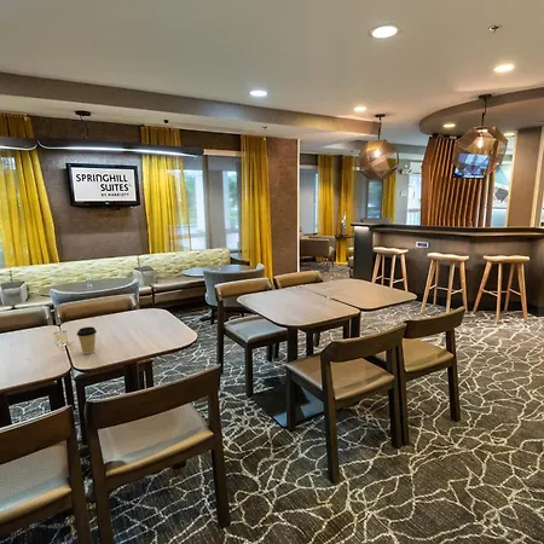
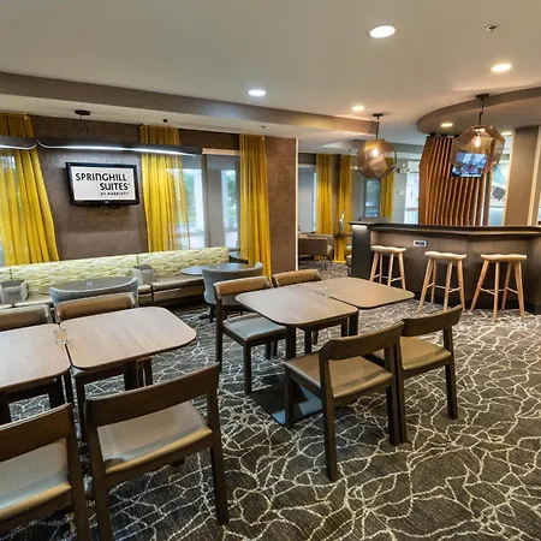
- coffee cup (87, 340)
